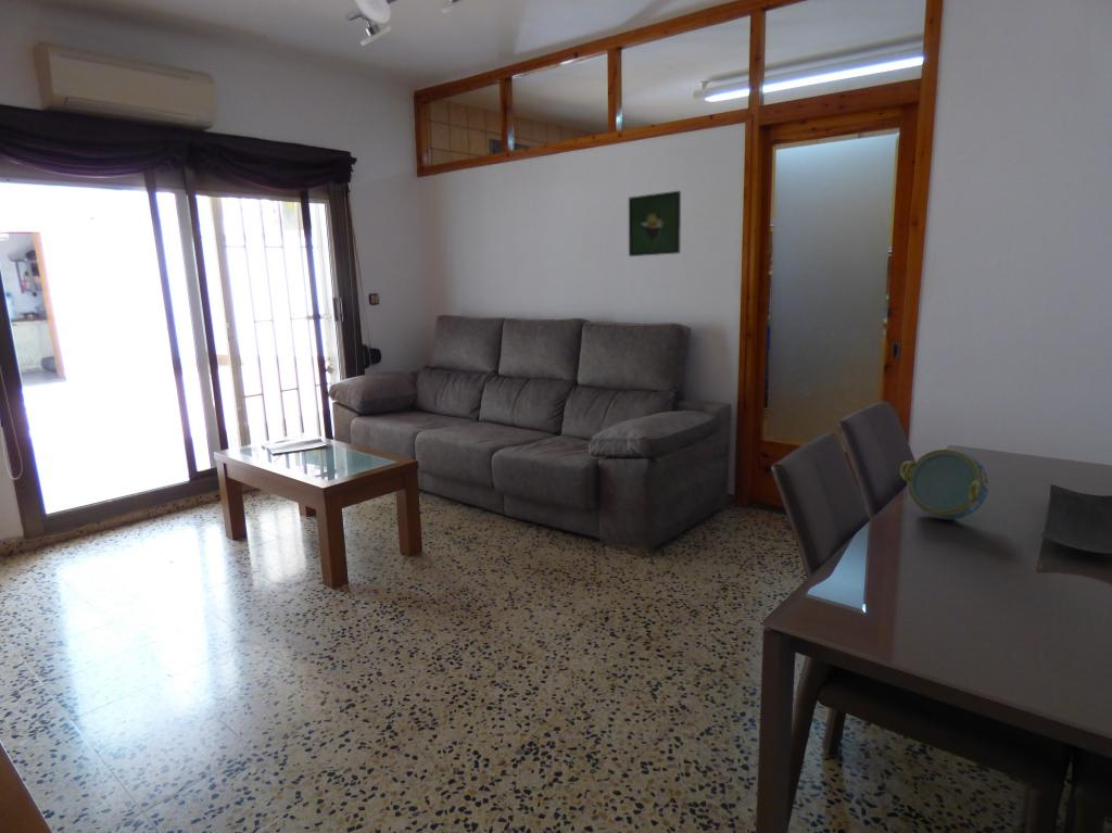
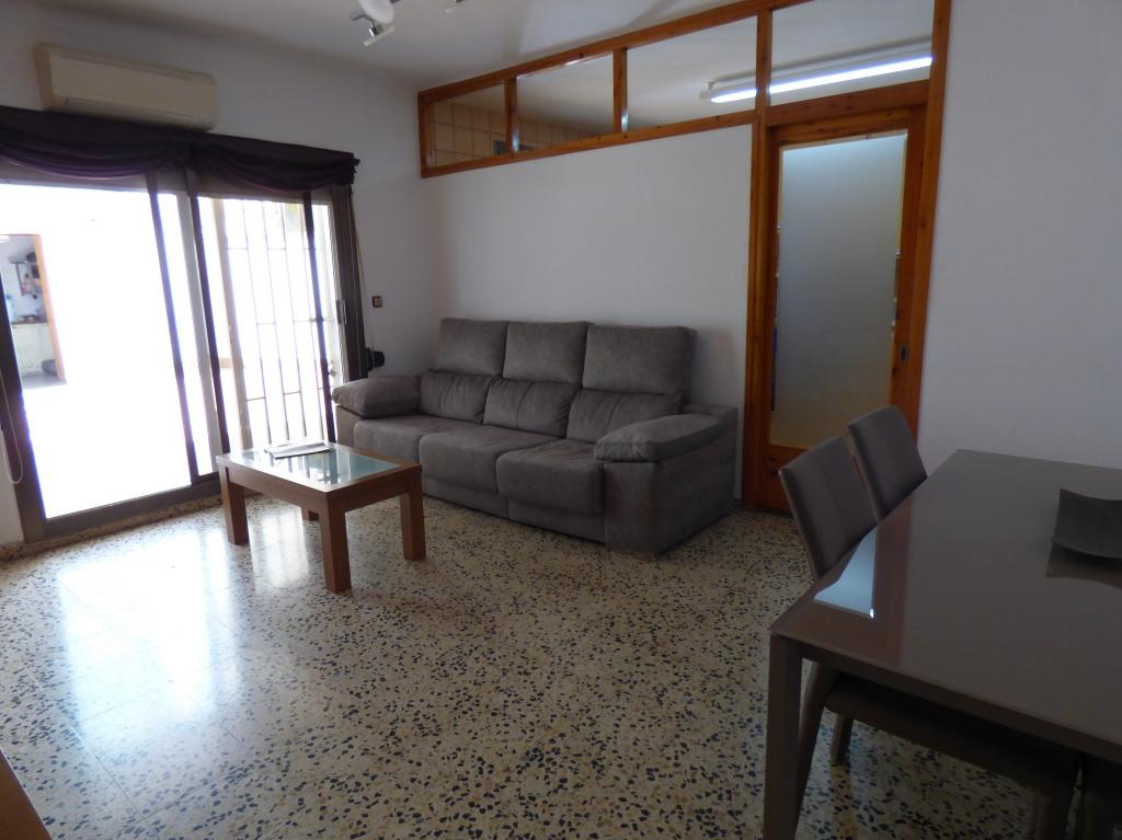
- decorative bowl (945, 483)
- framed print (654, 225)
